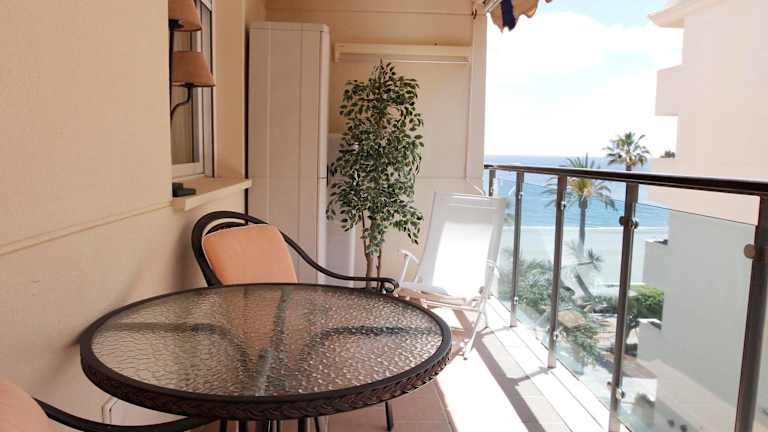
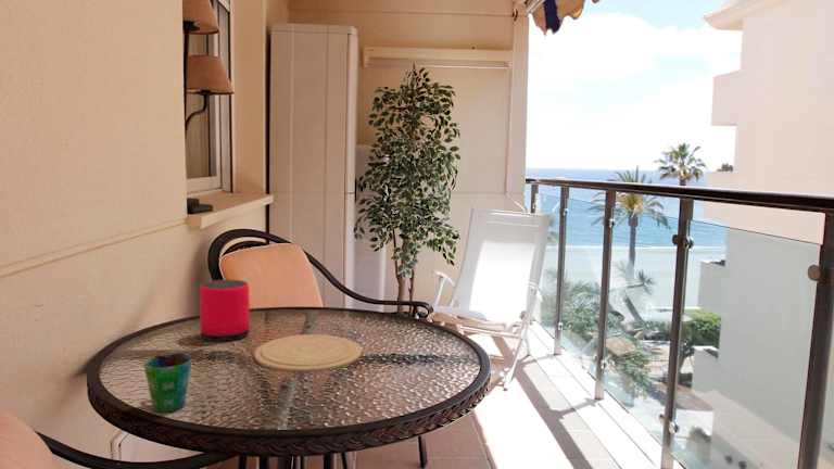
+ plate (308, 351)
+ speaker (225, 309)
+ cup (166, 381)
